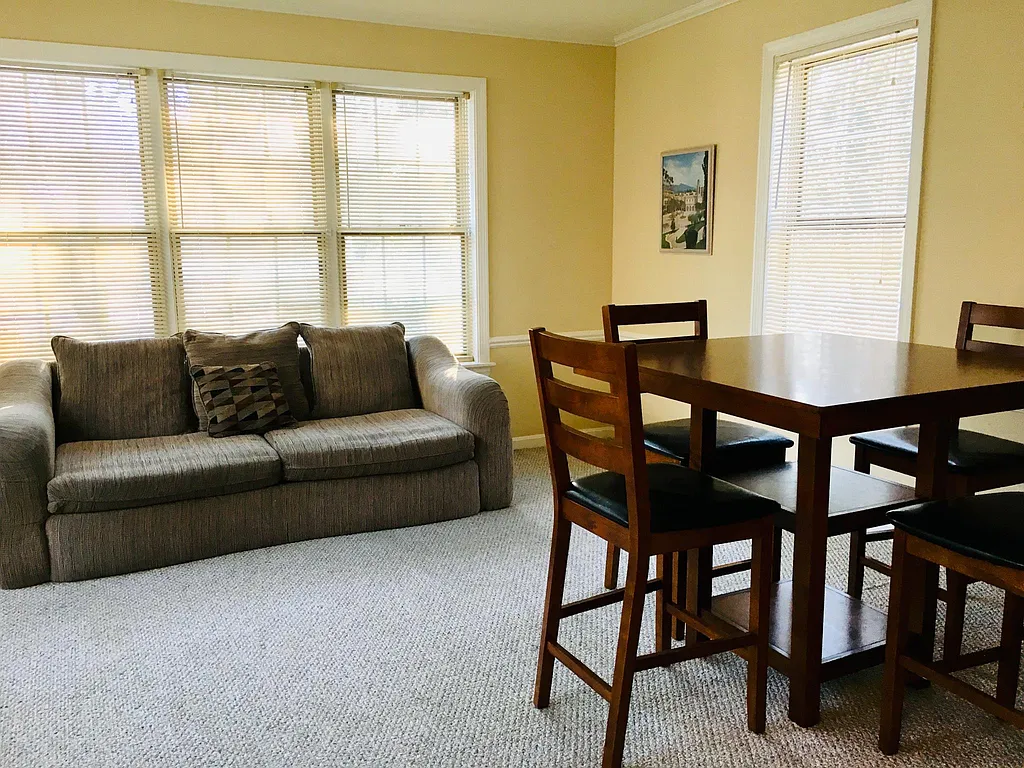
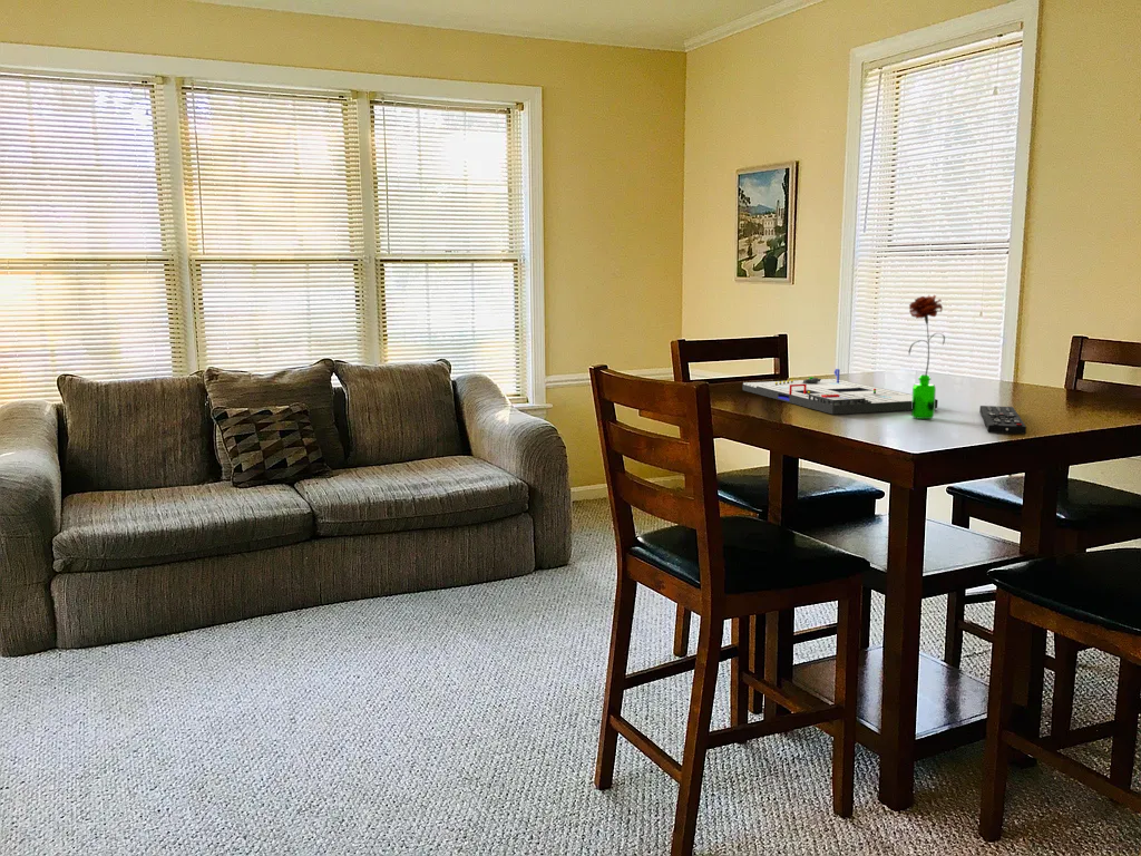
+ remote control (1001, 418)
+ flower (928, 357)
+ board game (833, 379)
